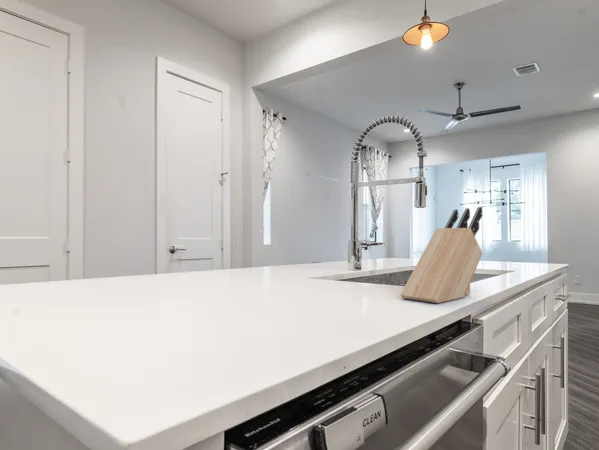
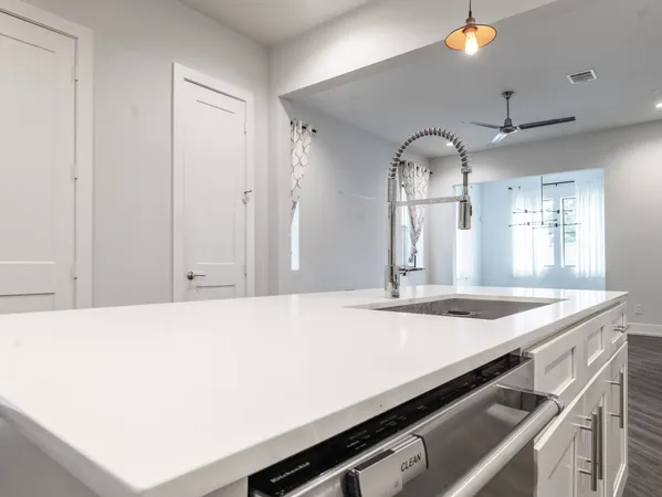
- knife block (447, 250)
